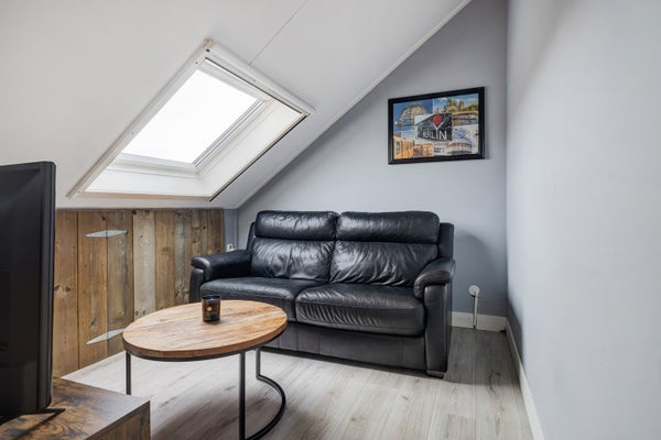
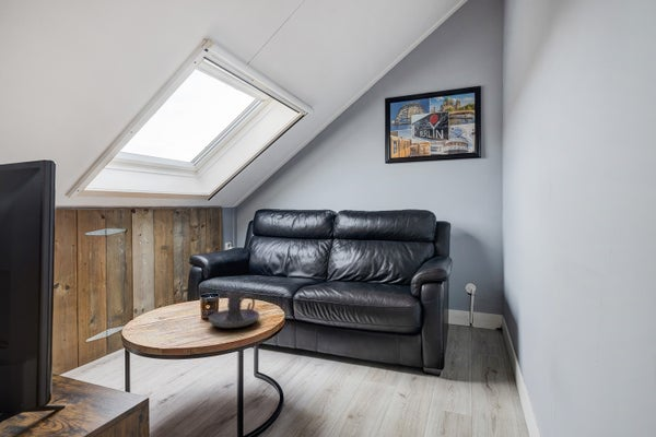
+ candle holder (237, 306)
